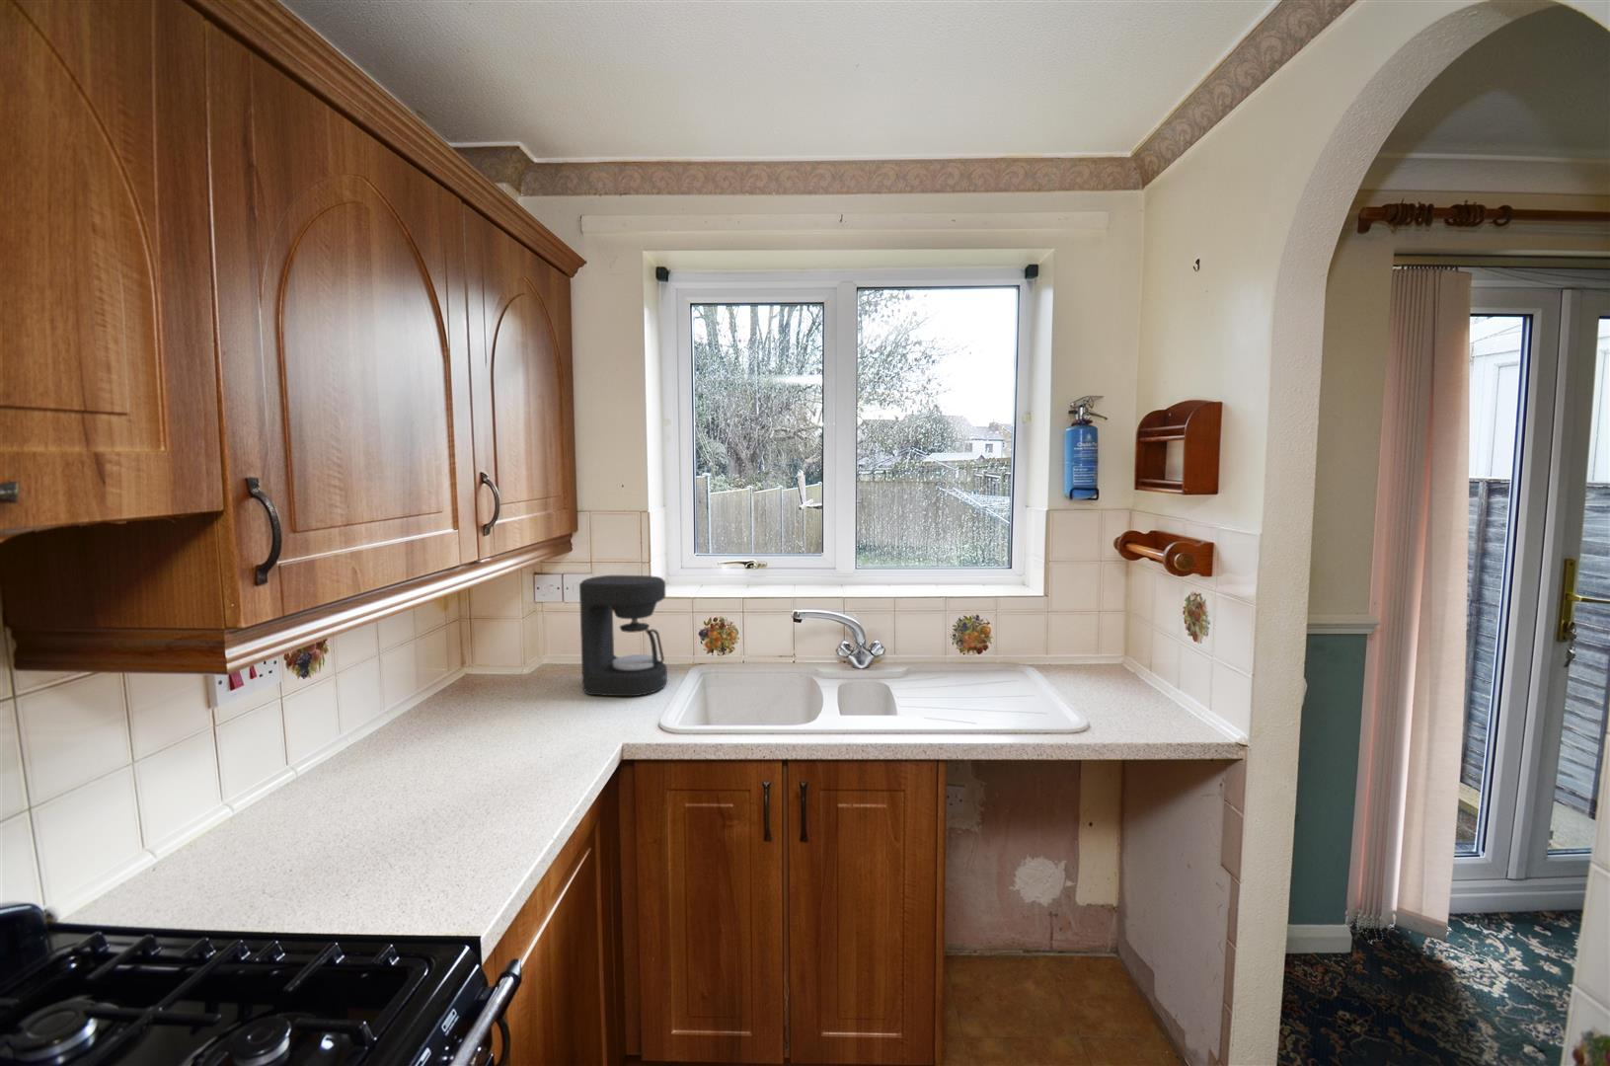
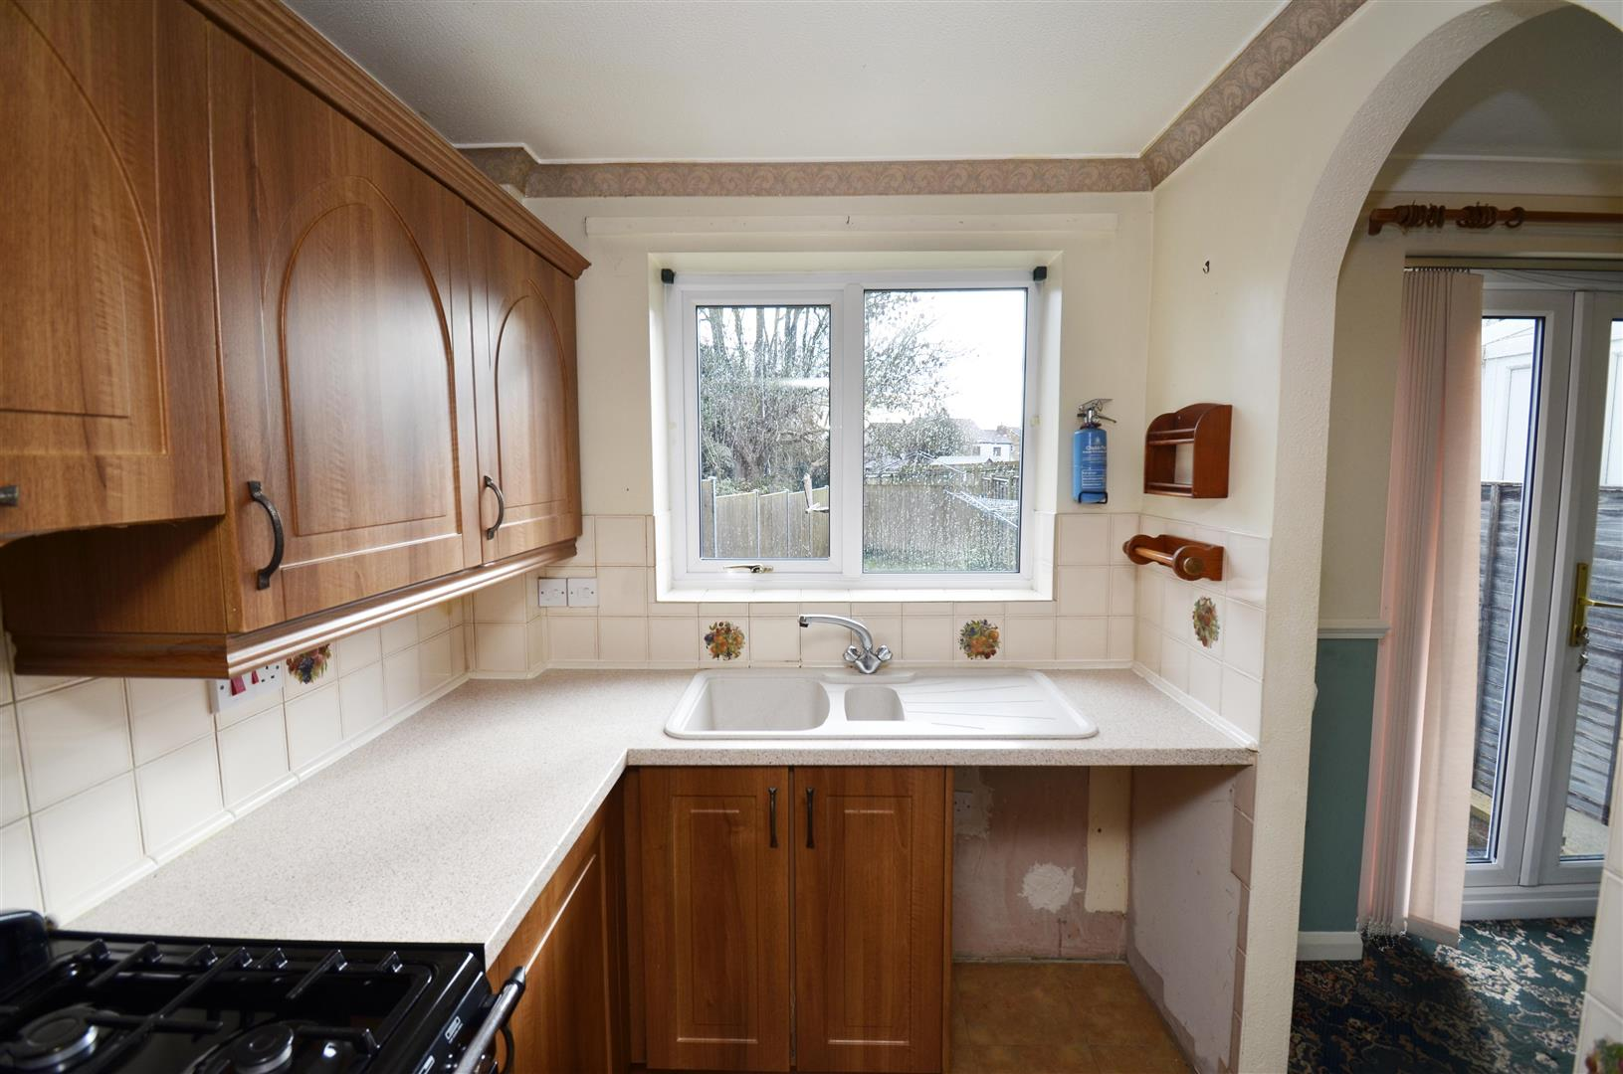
- coffee maker (625, 631)
